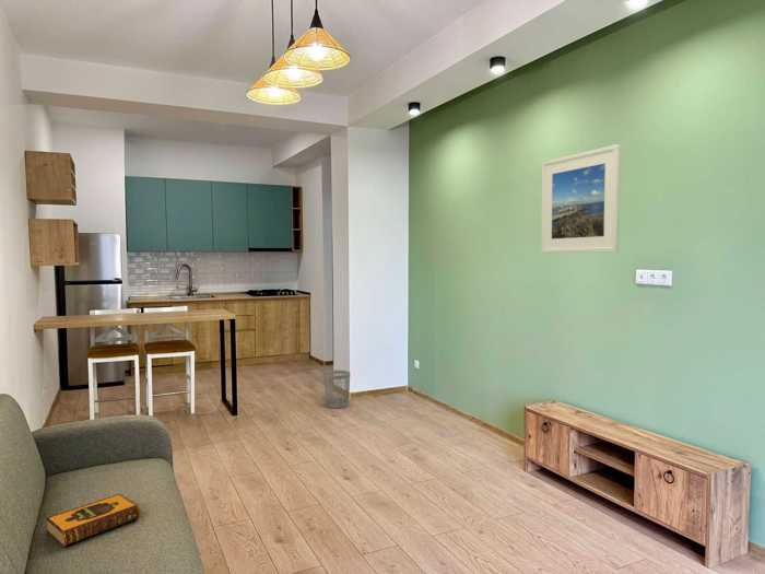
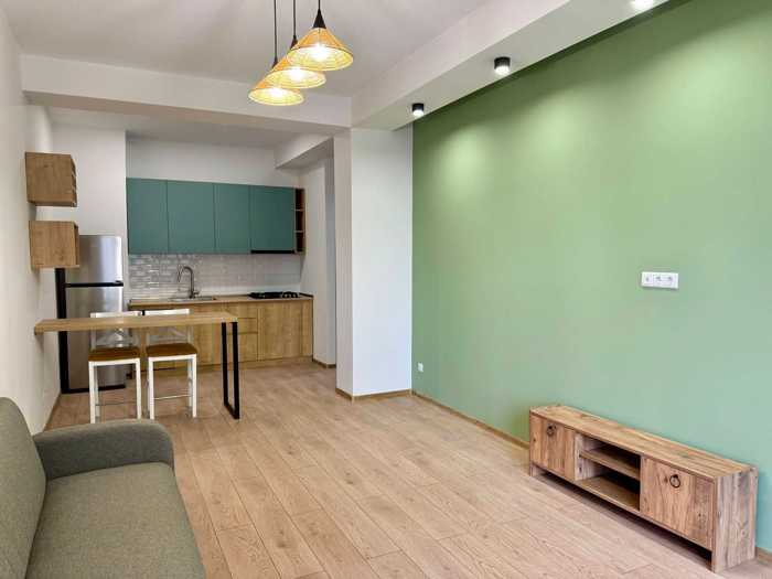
- hardback book (94, 518)
- wastebasket (337, 388)
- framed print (577, 203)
